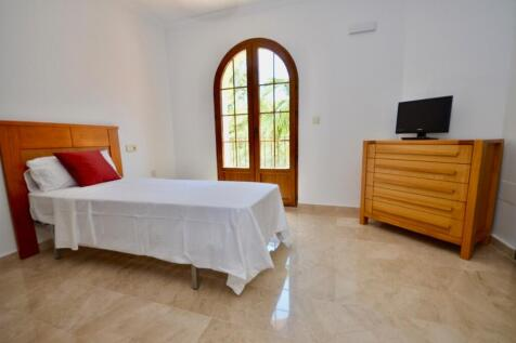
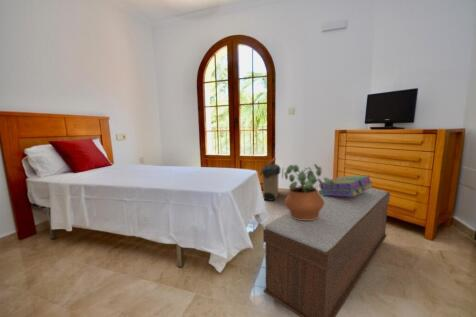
+ stack of books (346, 188)
+ laundry hamper (270, 176)
+ bench (336, 234)
+ potted plant (310, 191)
